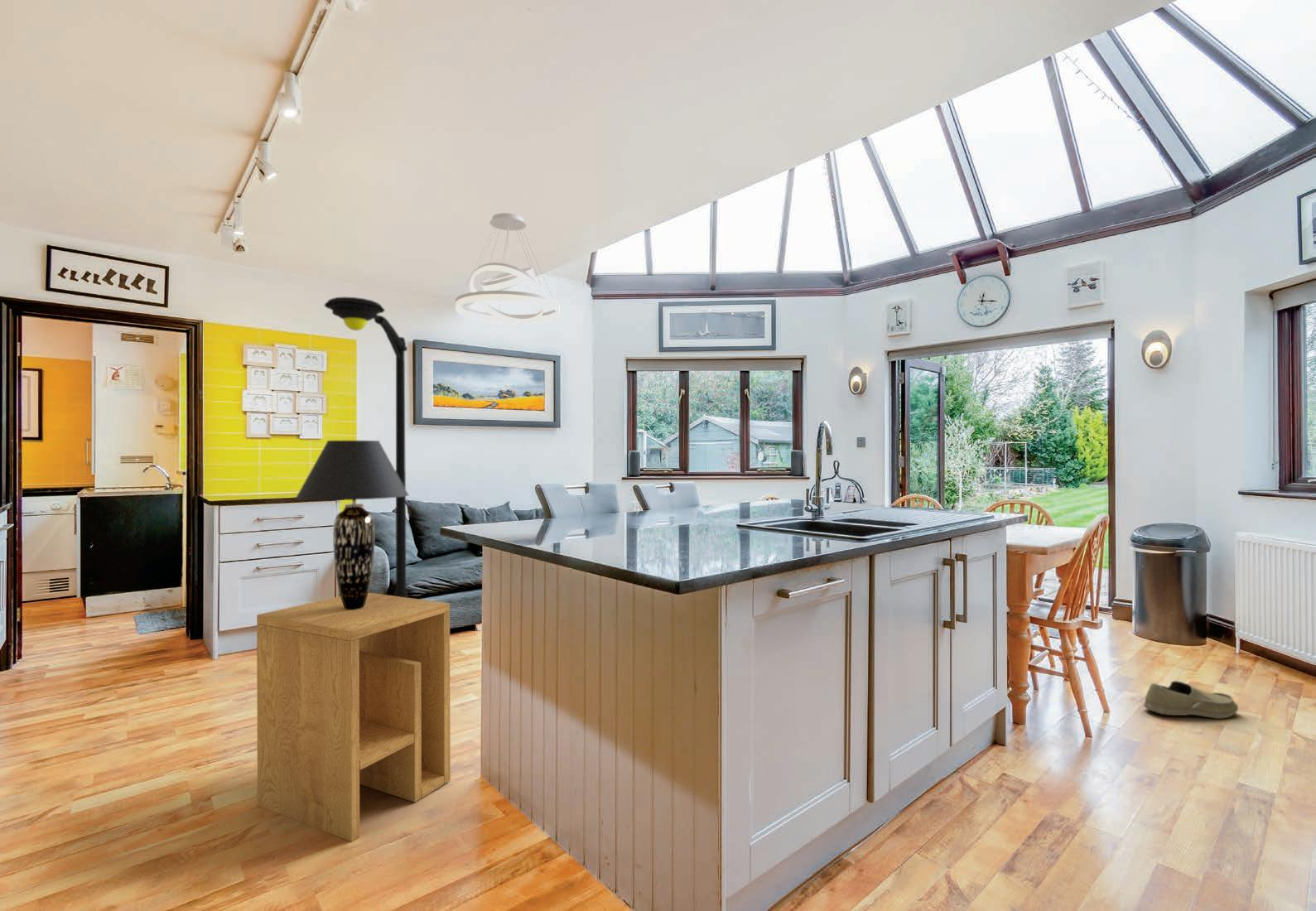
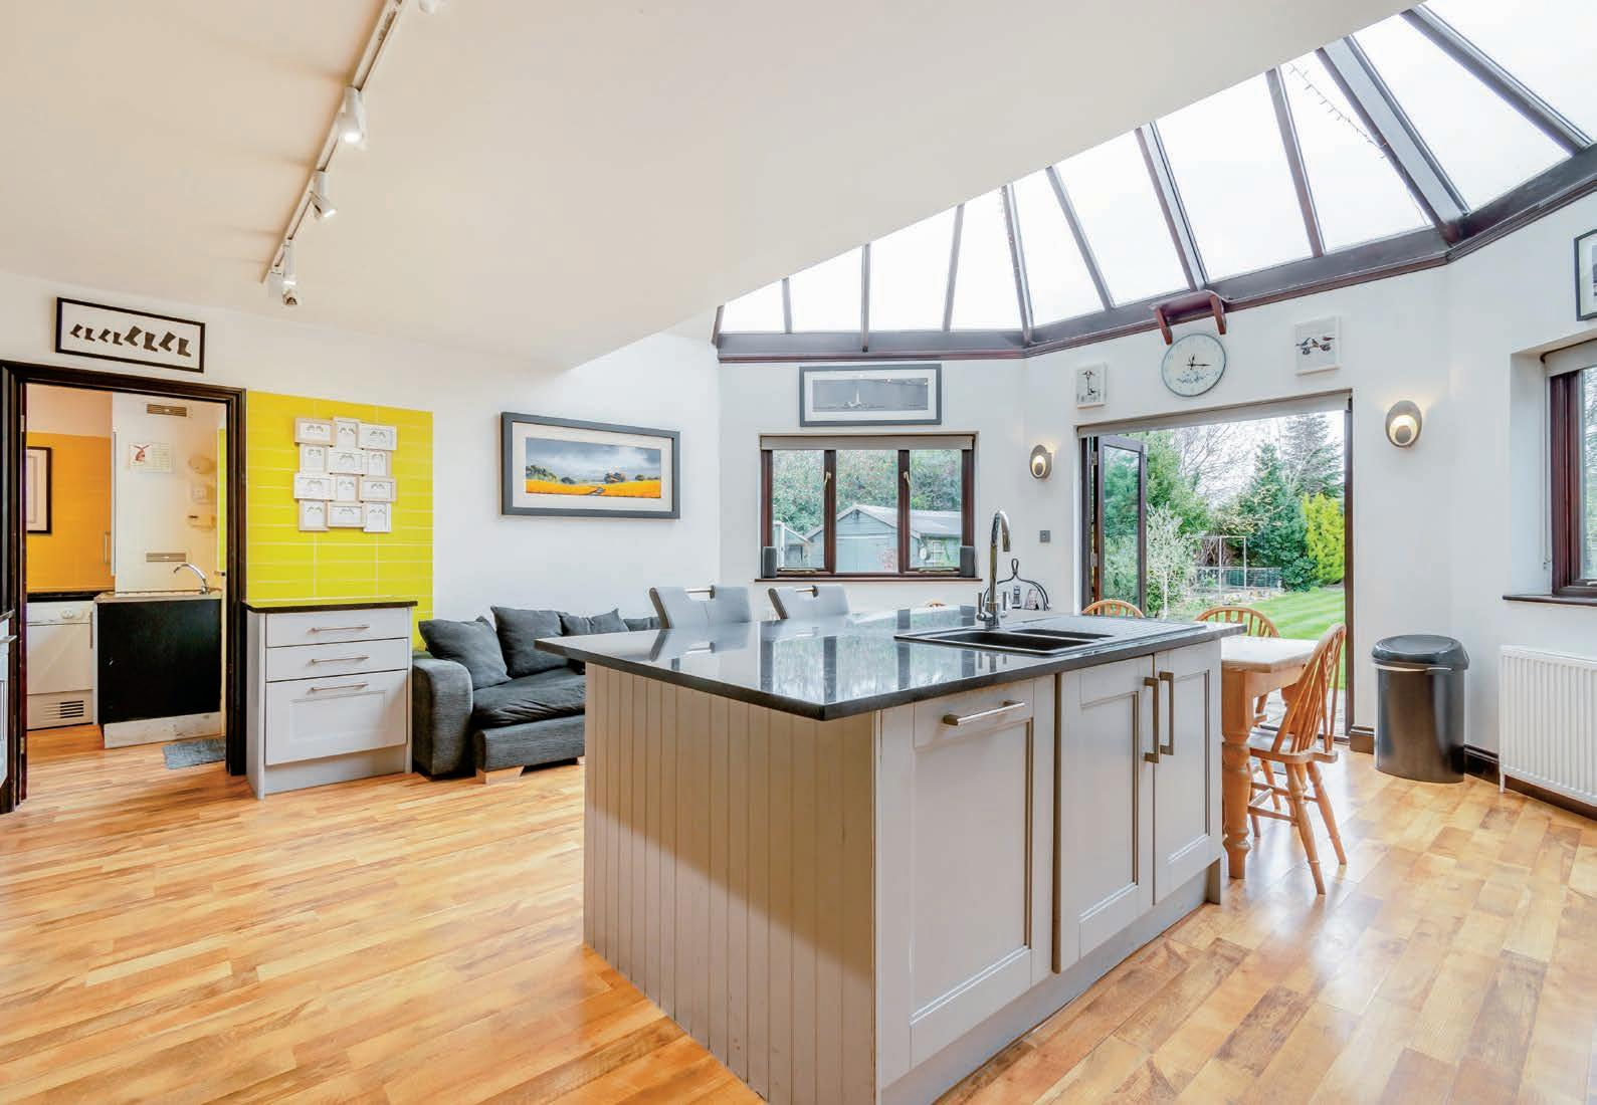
- shoe (1190, 697)
- floor lamp (396, 499)
- pendant light (508, 268)
- side table (357, 700)
- table lamp (354, 523)
